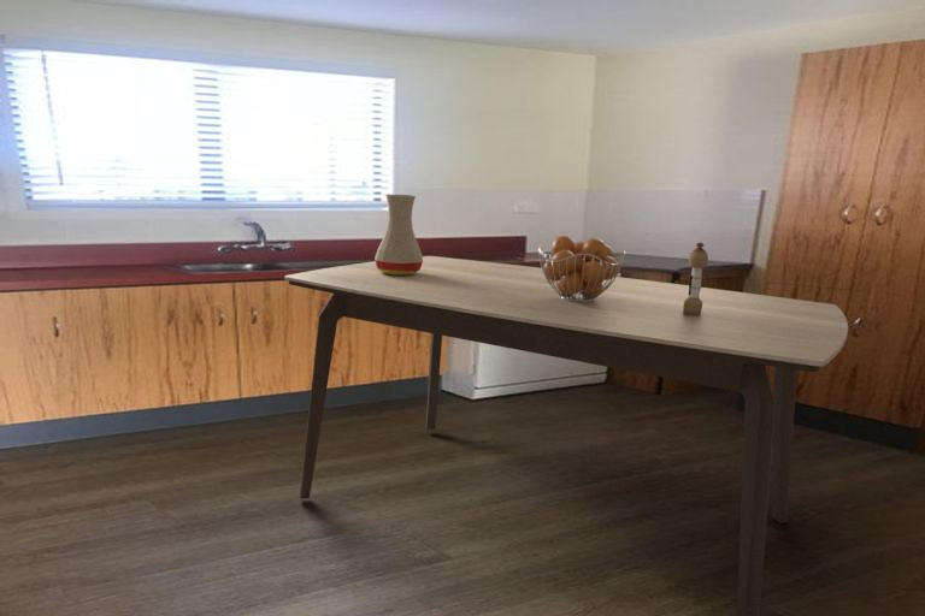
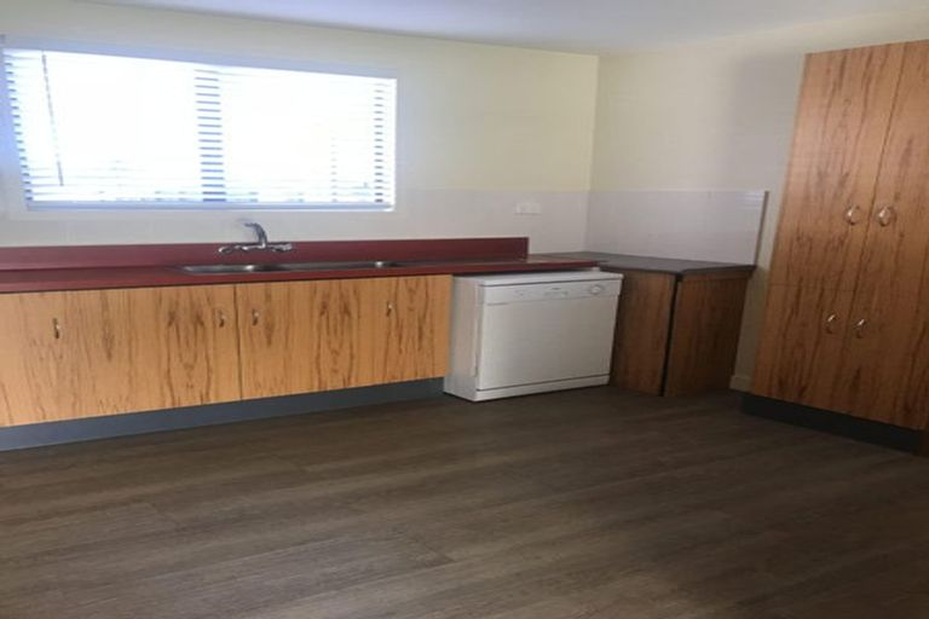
- vase (399, 233)
- dining table (560, 357)
- fruit basket (579, 267)
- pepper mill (695, 278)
